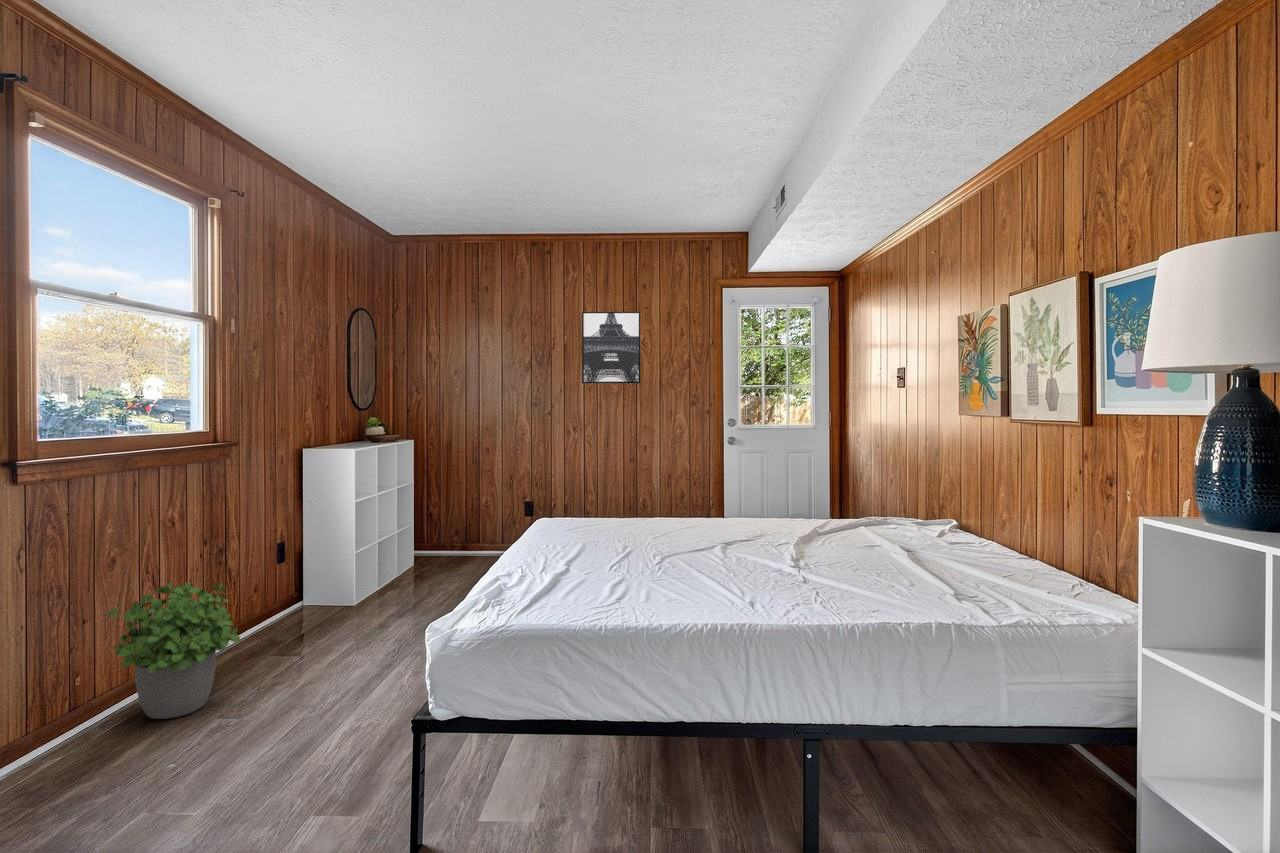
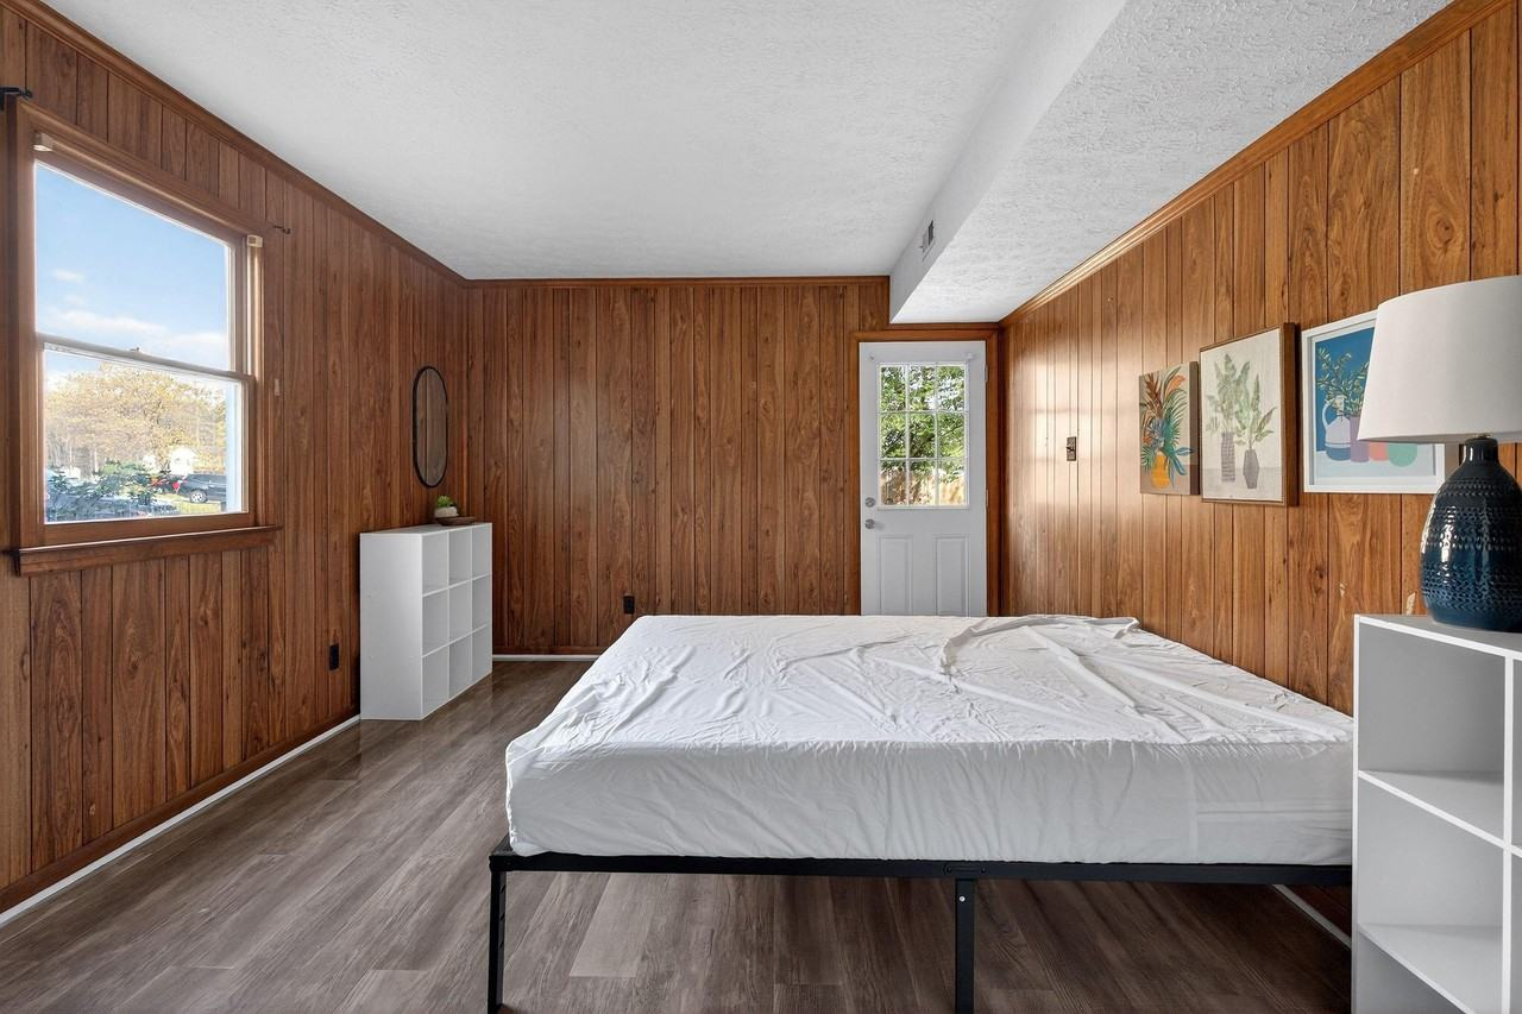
- potted plant (179, 644)
- wall art (611, 347)
